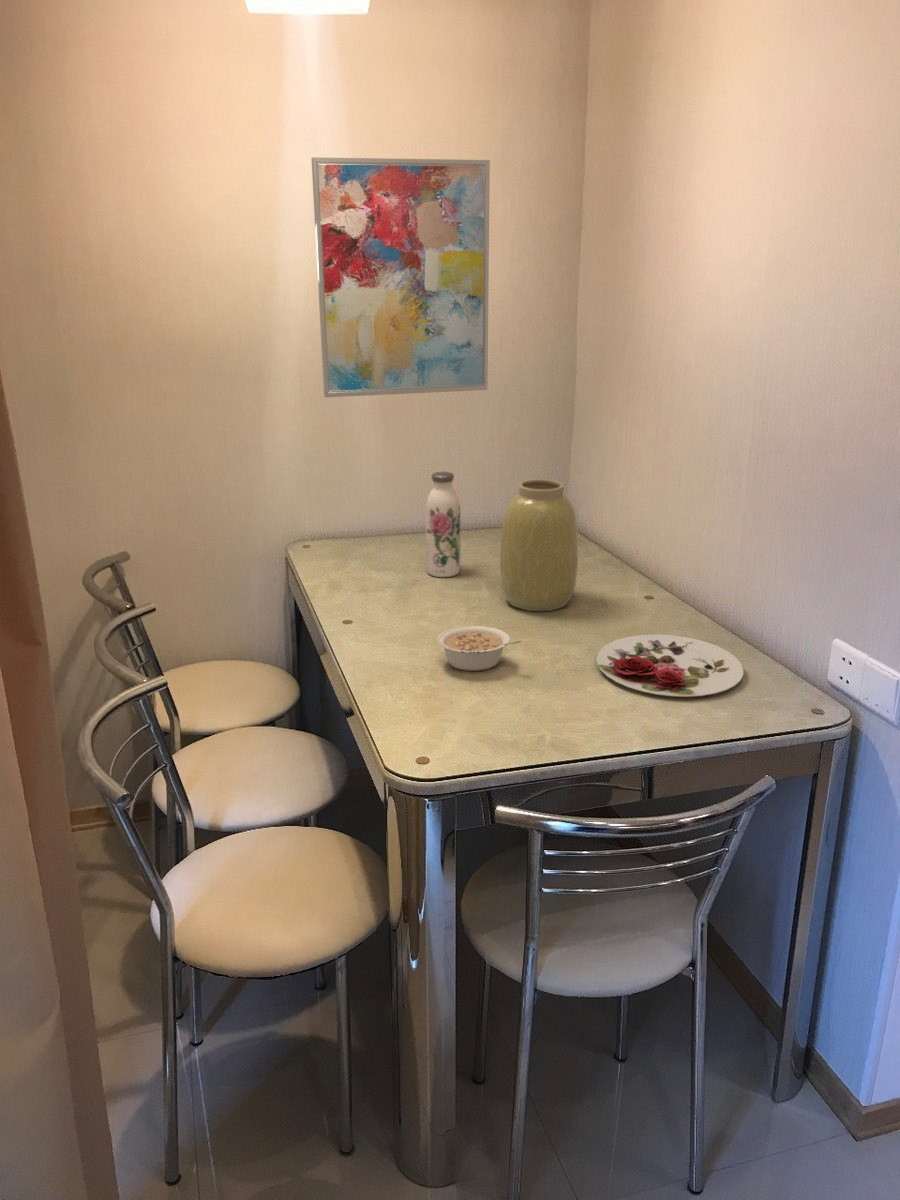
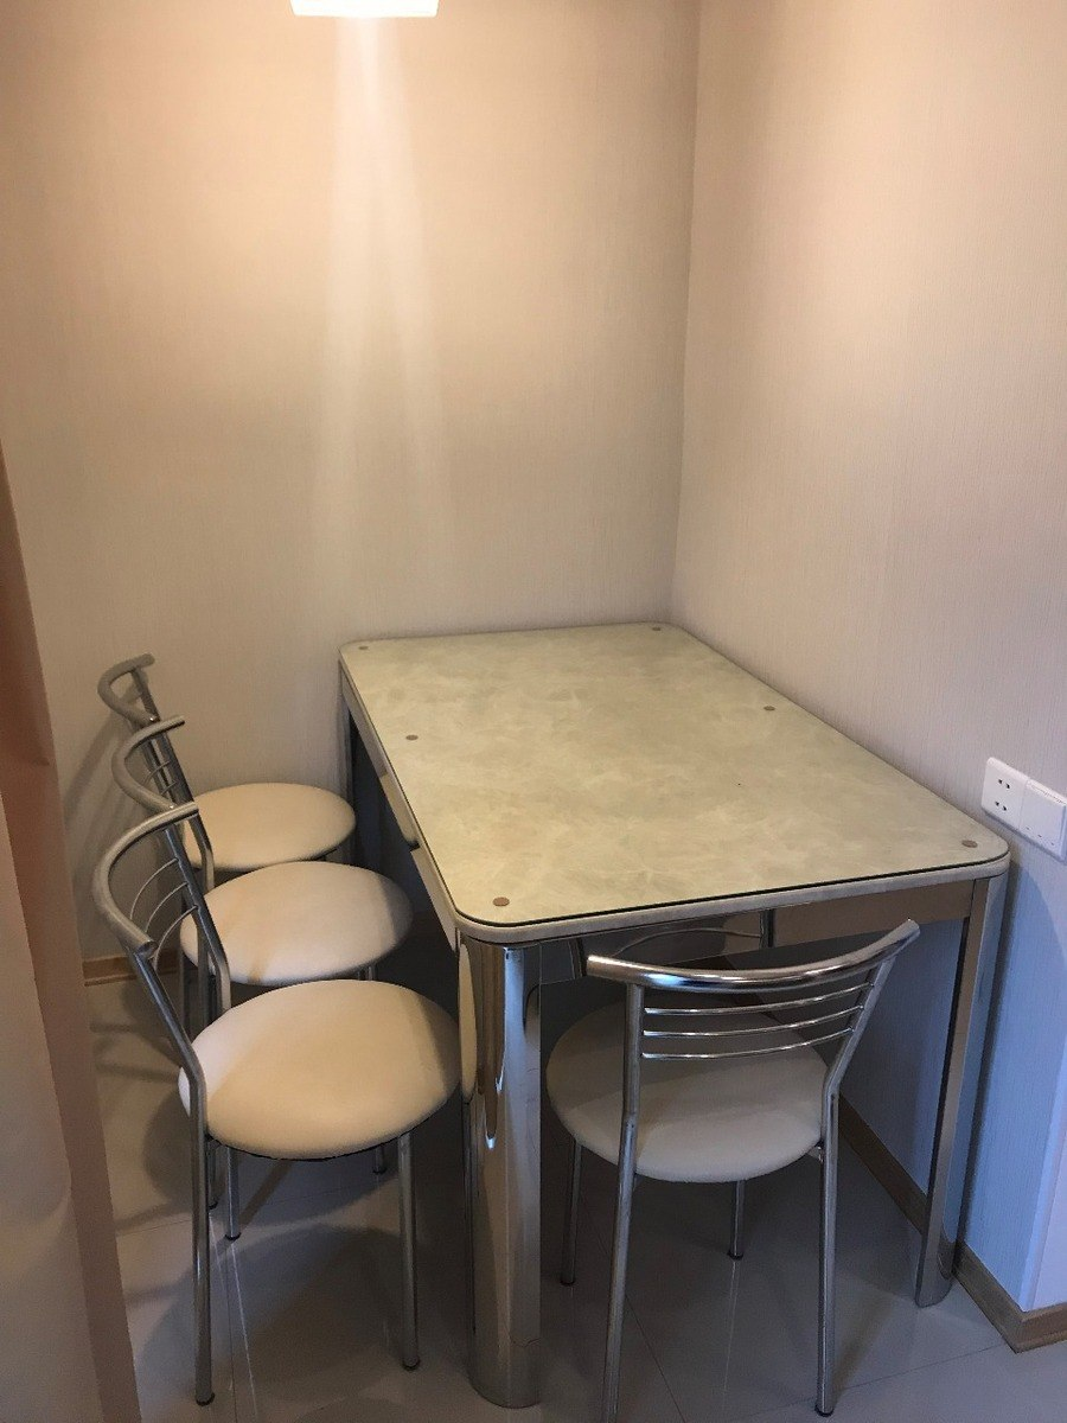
- vase (539, 544)
- water bottle (443, 523)
- wall art (404, 281)
- plate (669, 662)
- legume (476, 647)
